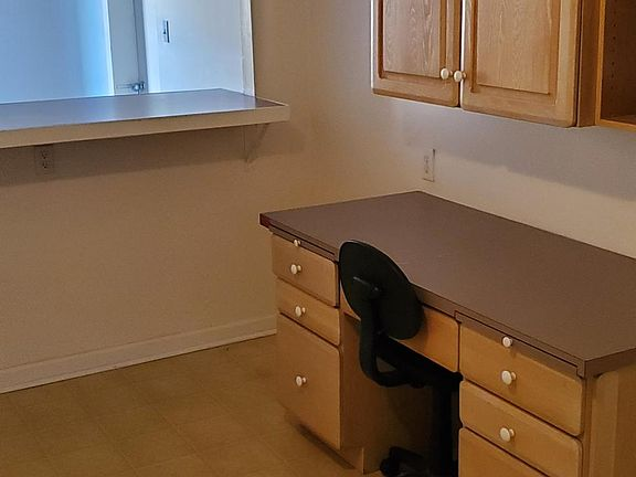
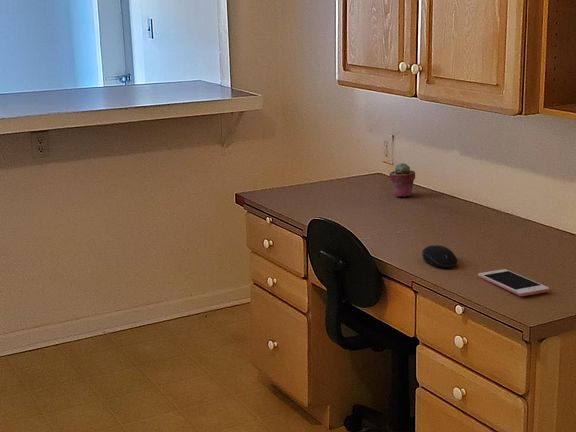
+ potted succulent (402, 179)
+ computer mouse (439, 254)
+ cell phone (512, 282)
